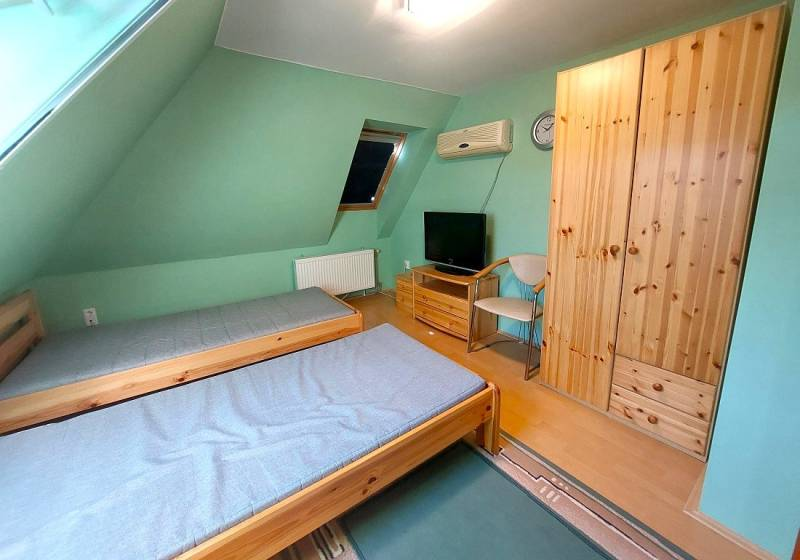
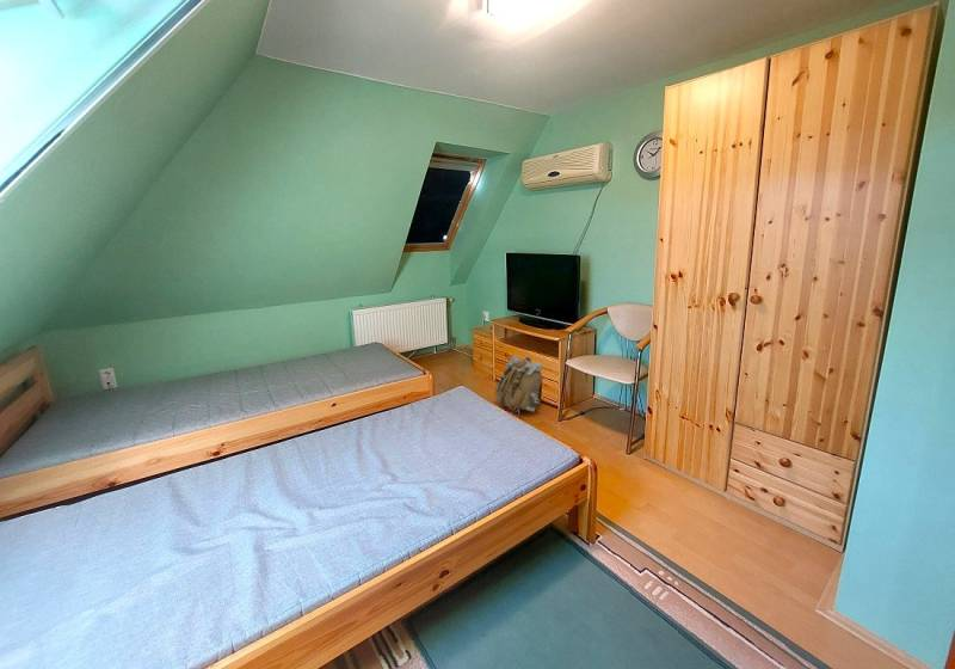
+ backpack (518, 383)
